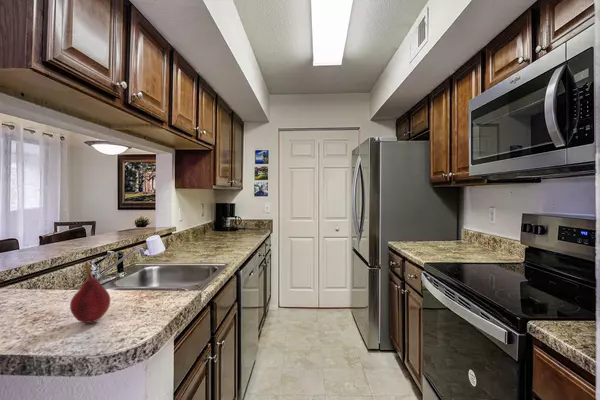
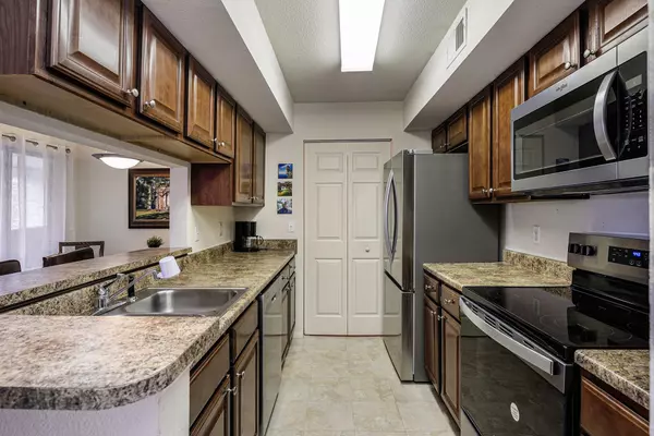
- fruit (90, 291)
